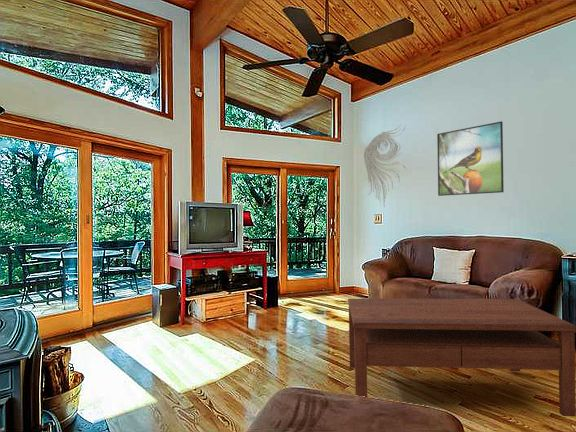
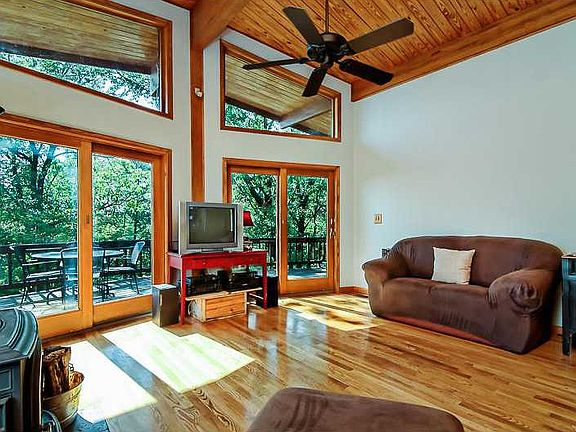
- wall sculpture (384, 167)
- coffee table (444, 348)
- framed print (468, 161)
